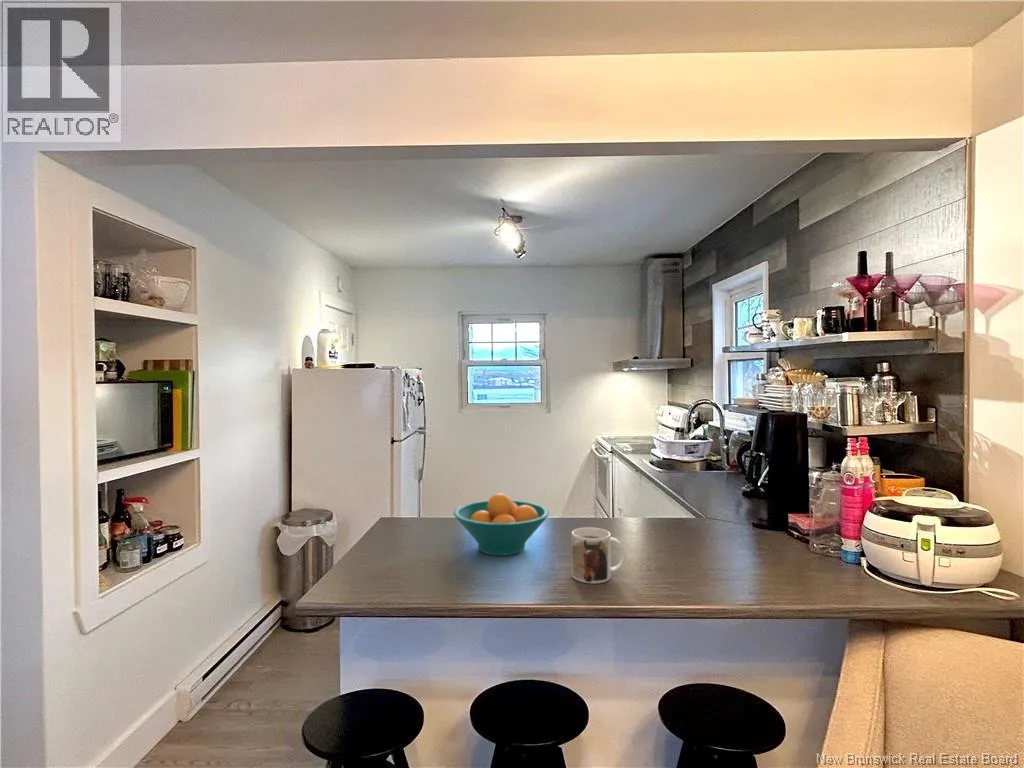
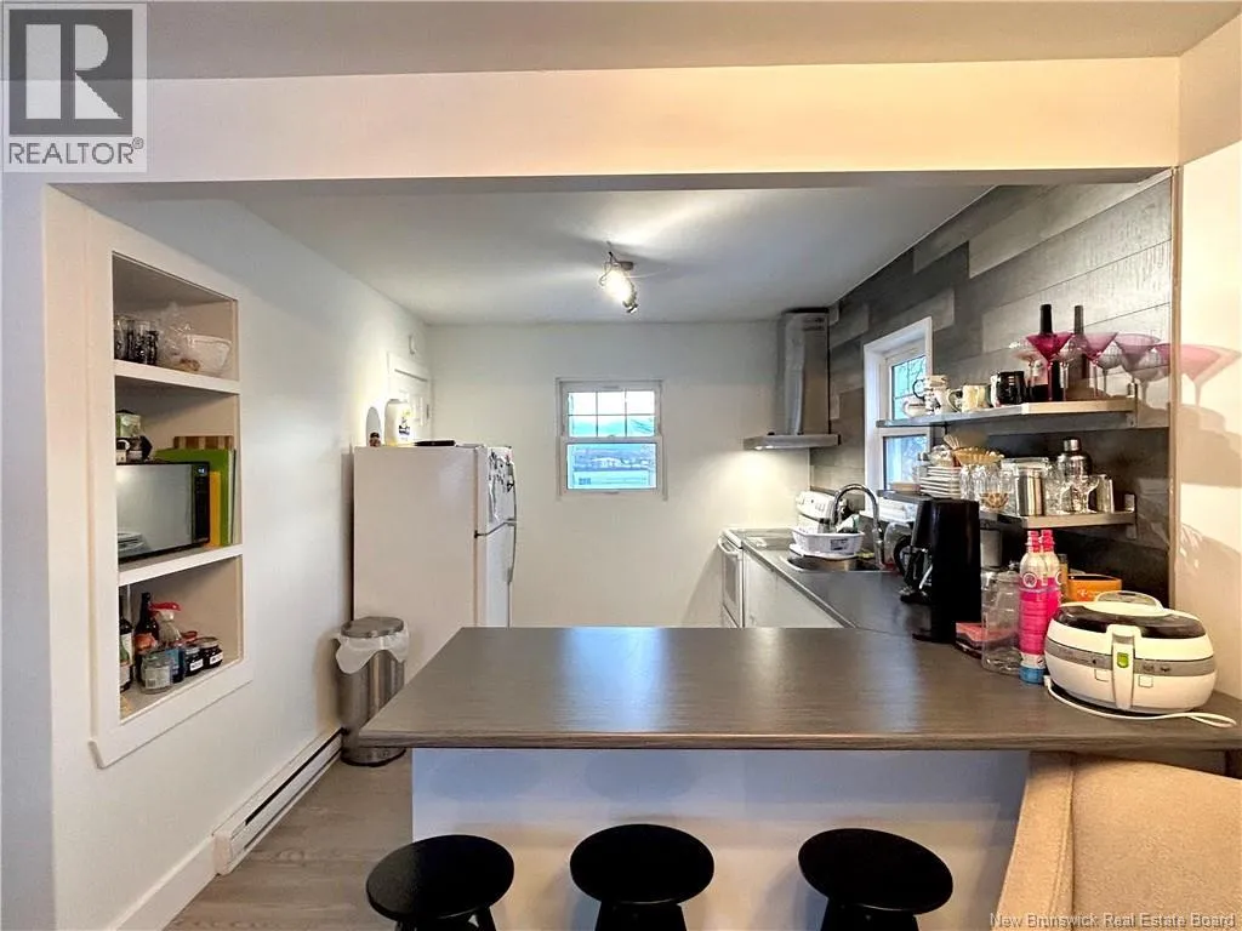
- fruit bowl (501, 521)
- mug (595, 555)
